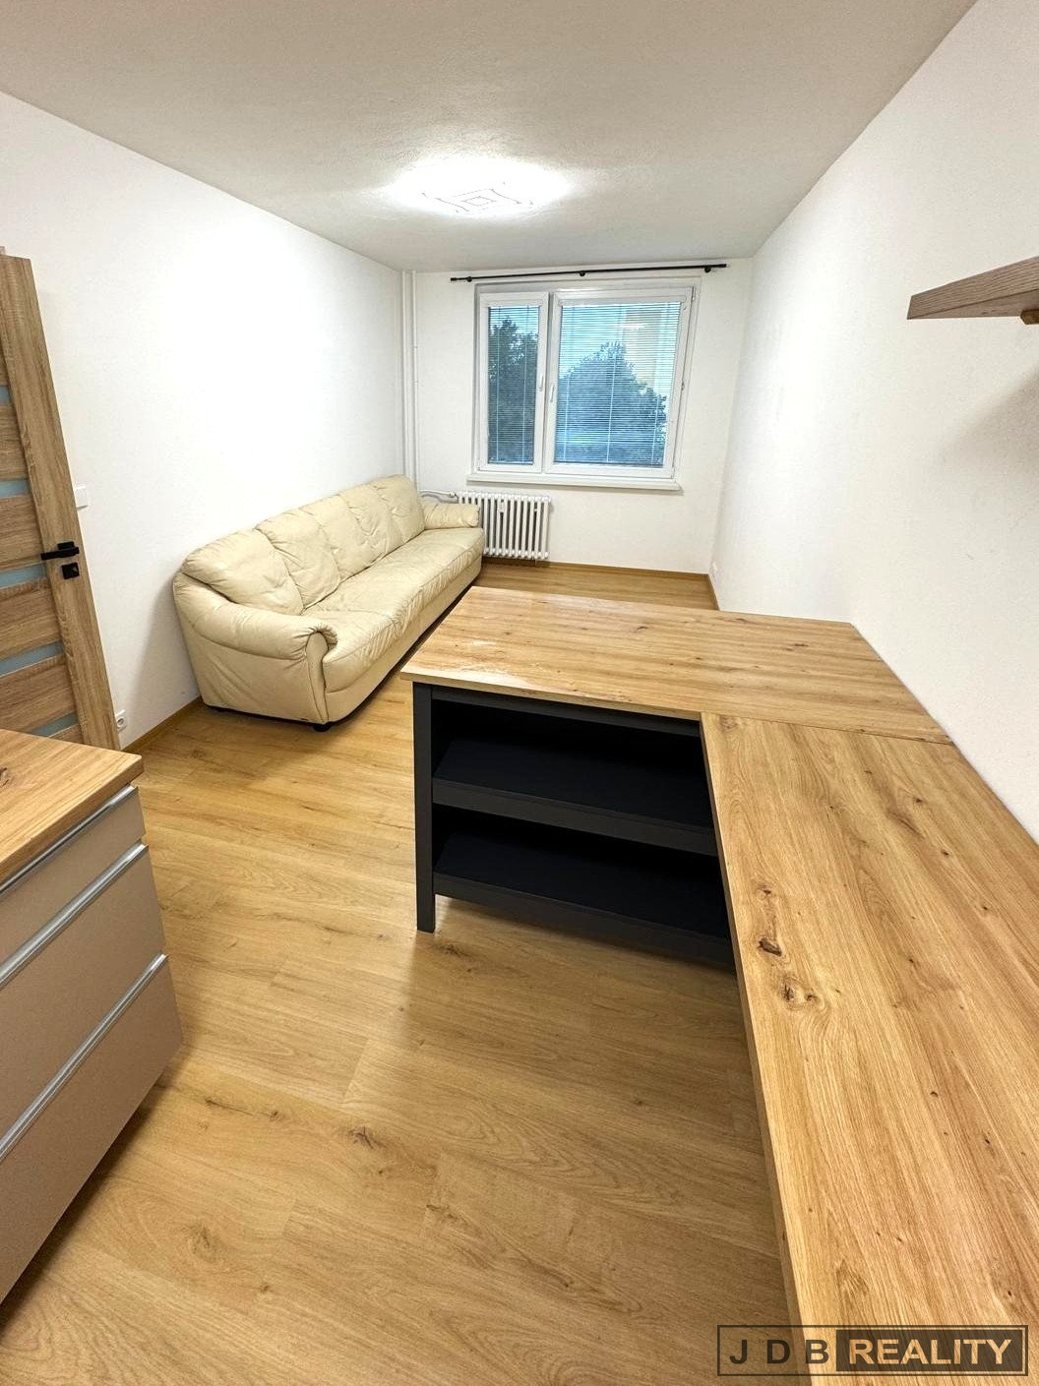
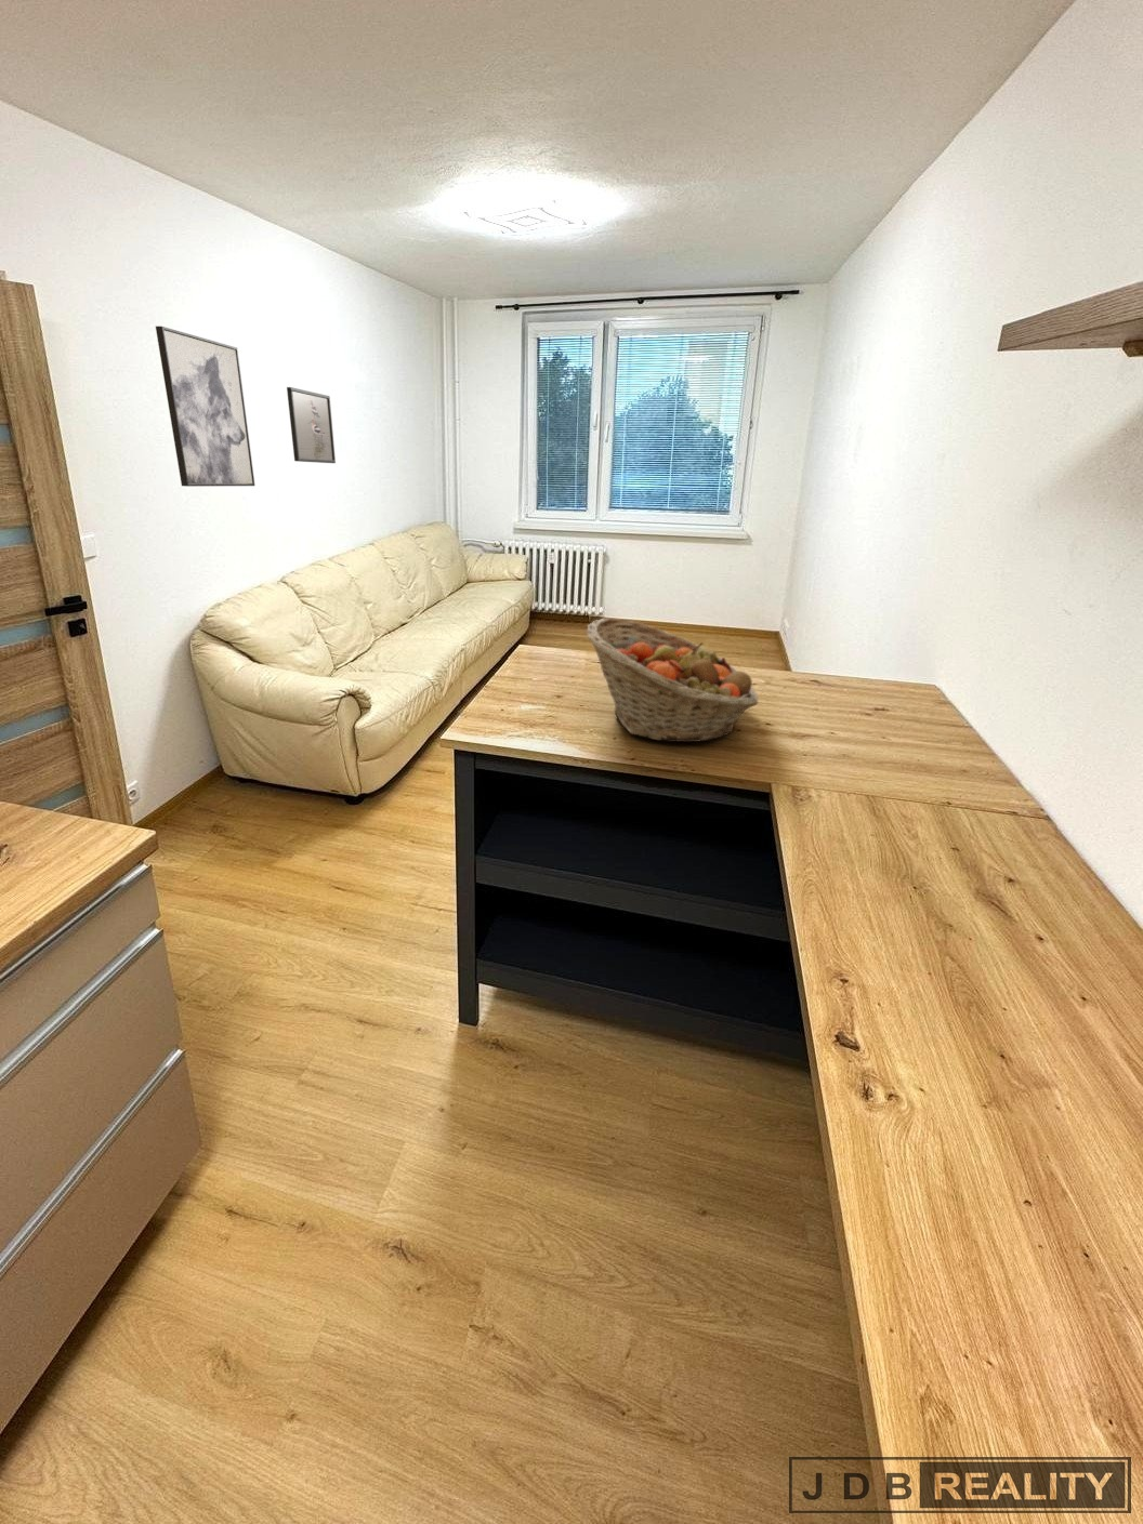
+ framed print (312, 427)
+ wall art (210, 414)
+ fruit basket (669, 674)
